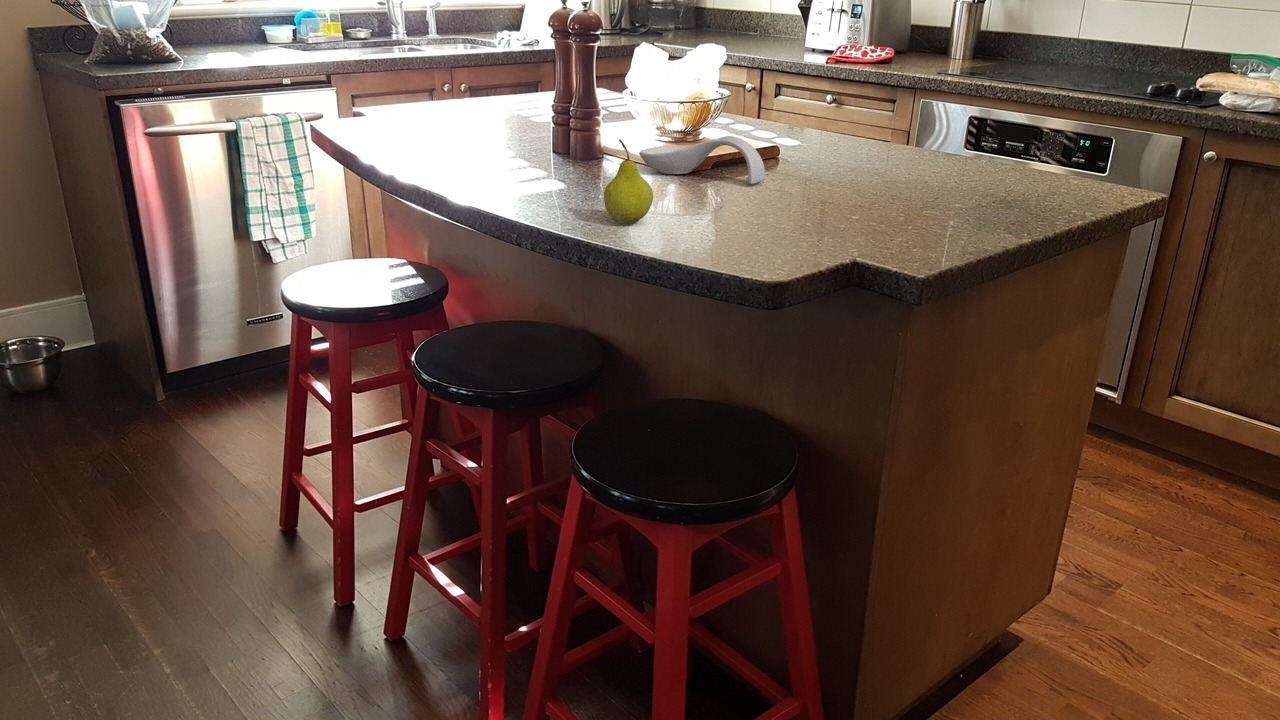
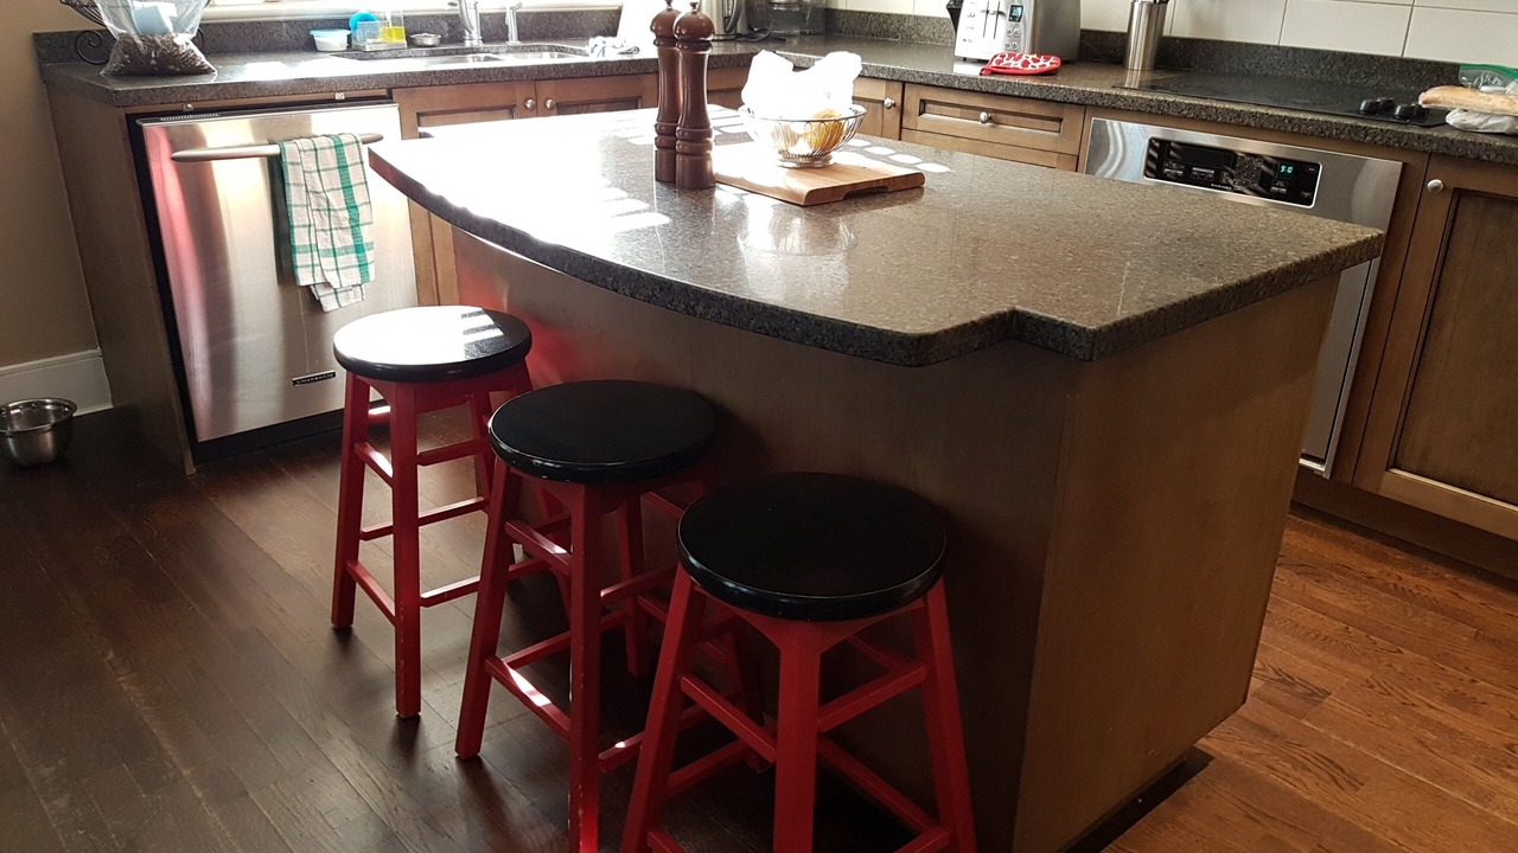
- fruit (629, 181)
- spoon rest (701, 154)
